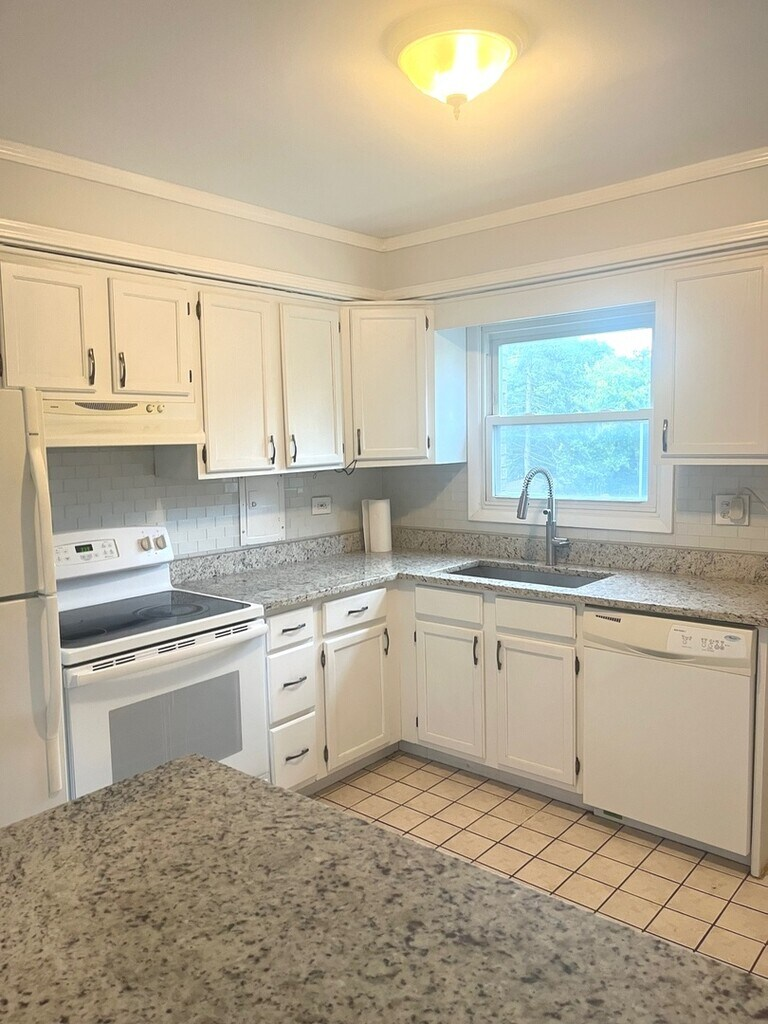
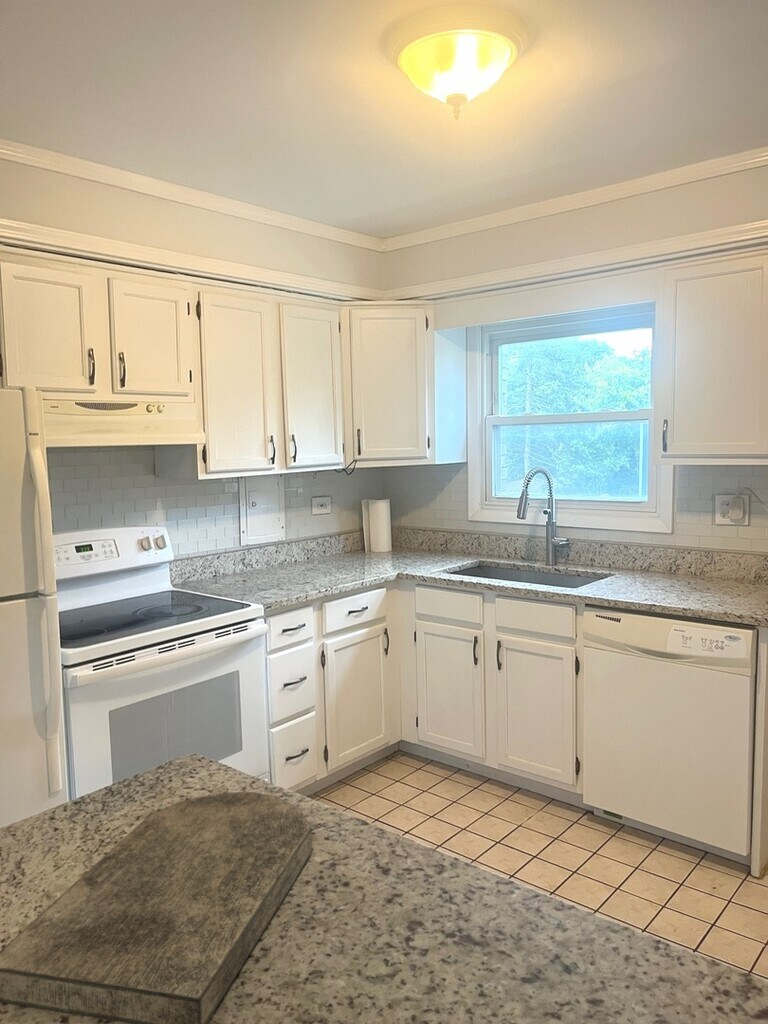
+ cutting board (188, 880)
